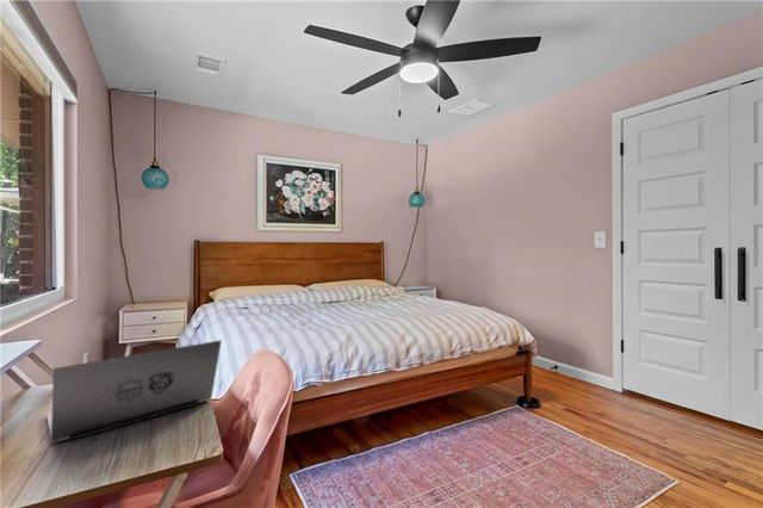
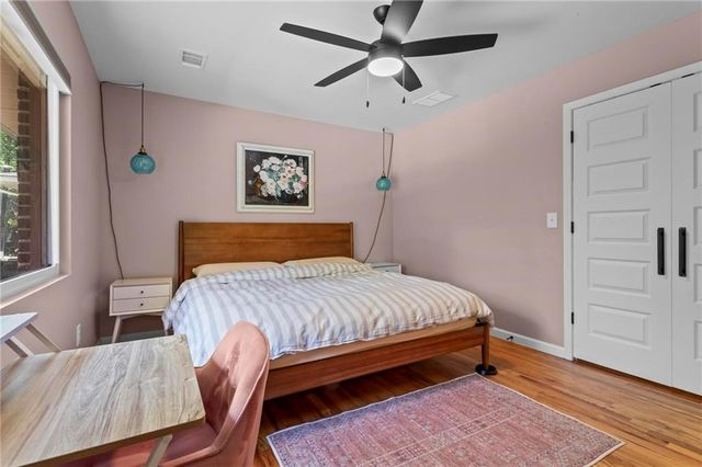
- laptop (136, 377)
